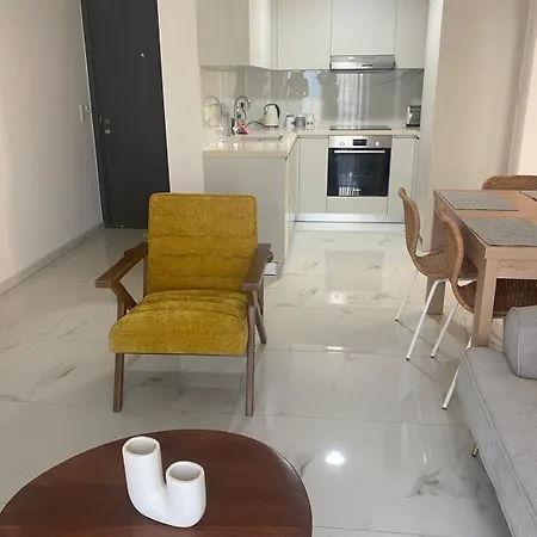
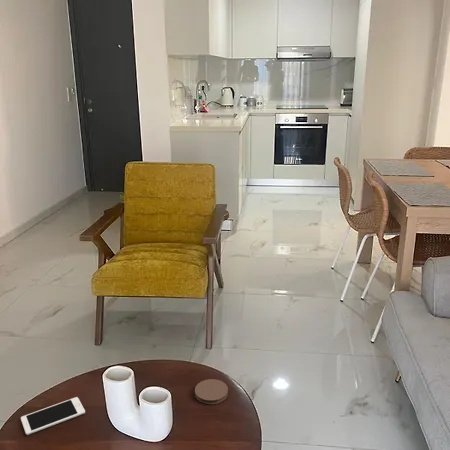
+ cell phone (53, 415)
+ coaster (211, 391)
